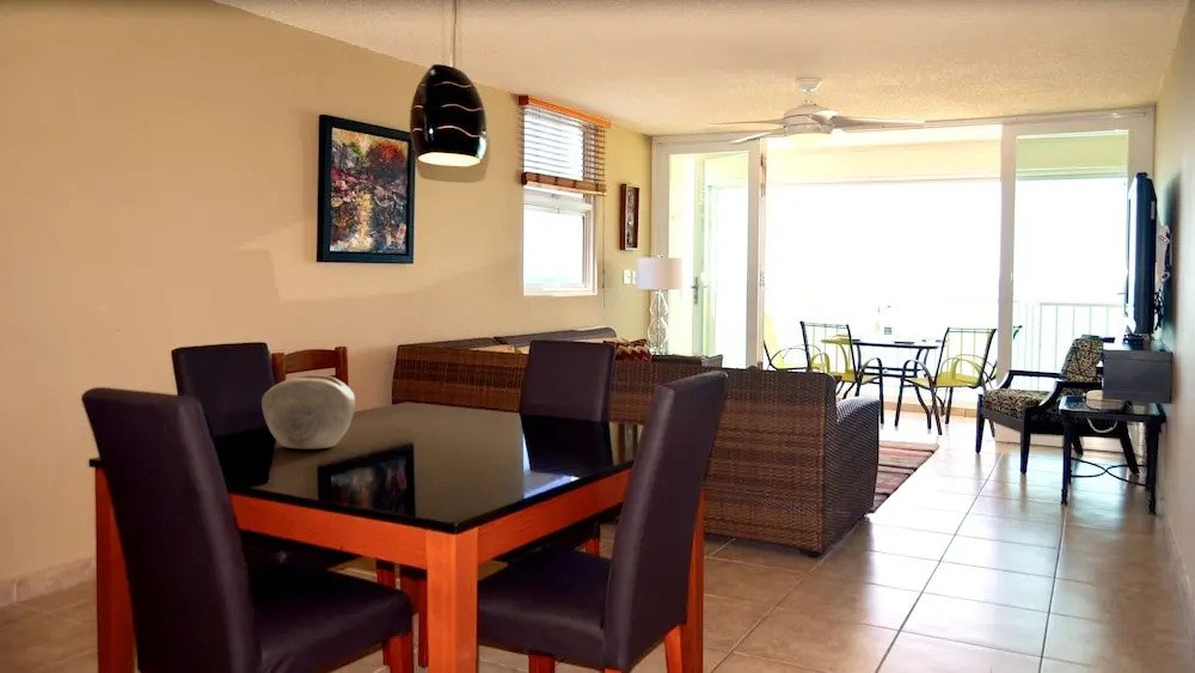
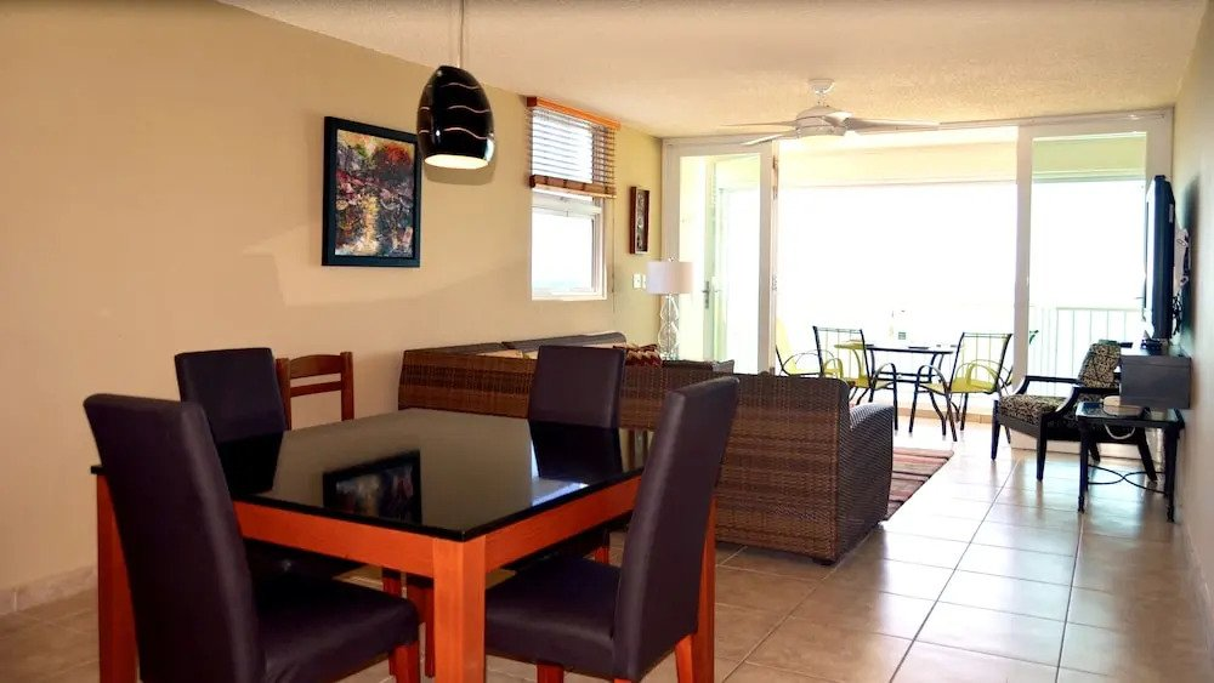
- decorative bowl (308, 410)
